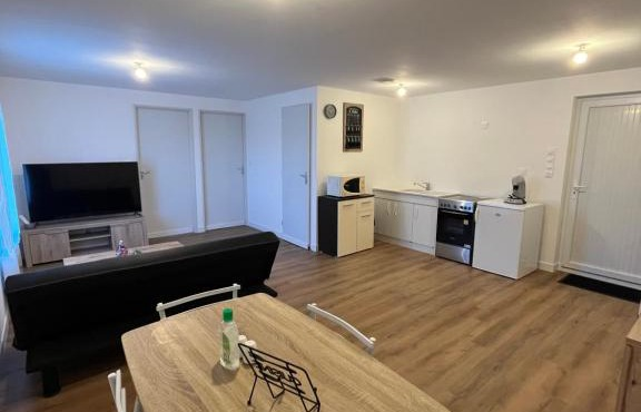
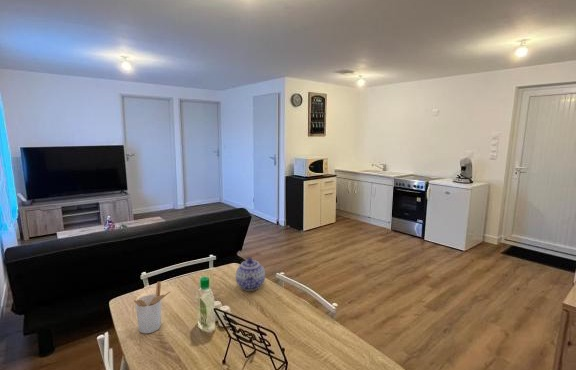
+ teapot (250, 272)
+ utensil holder (153, 308)
